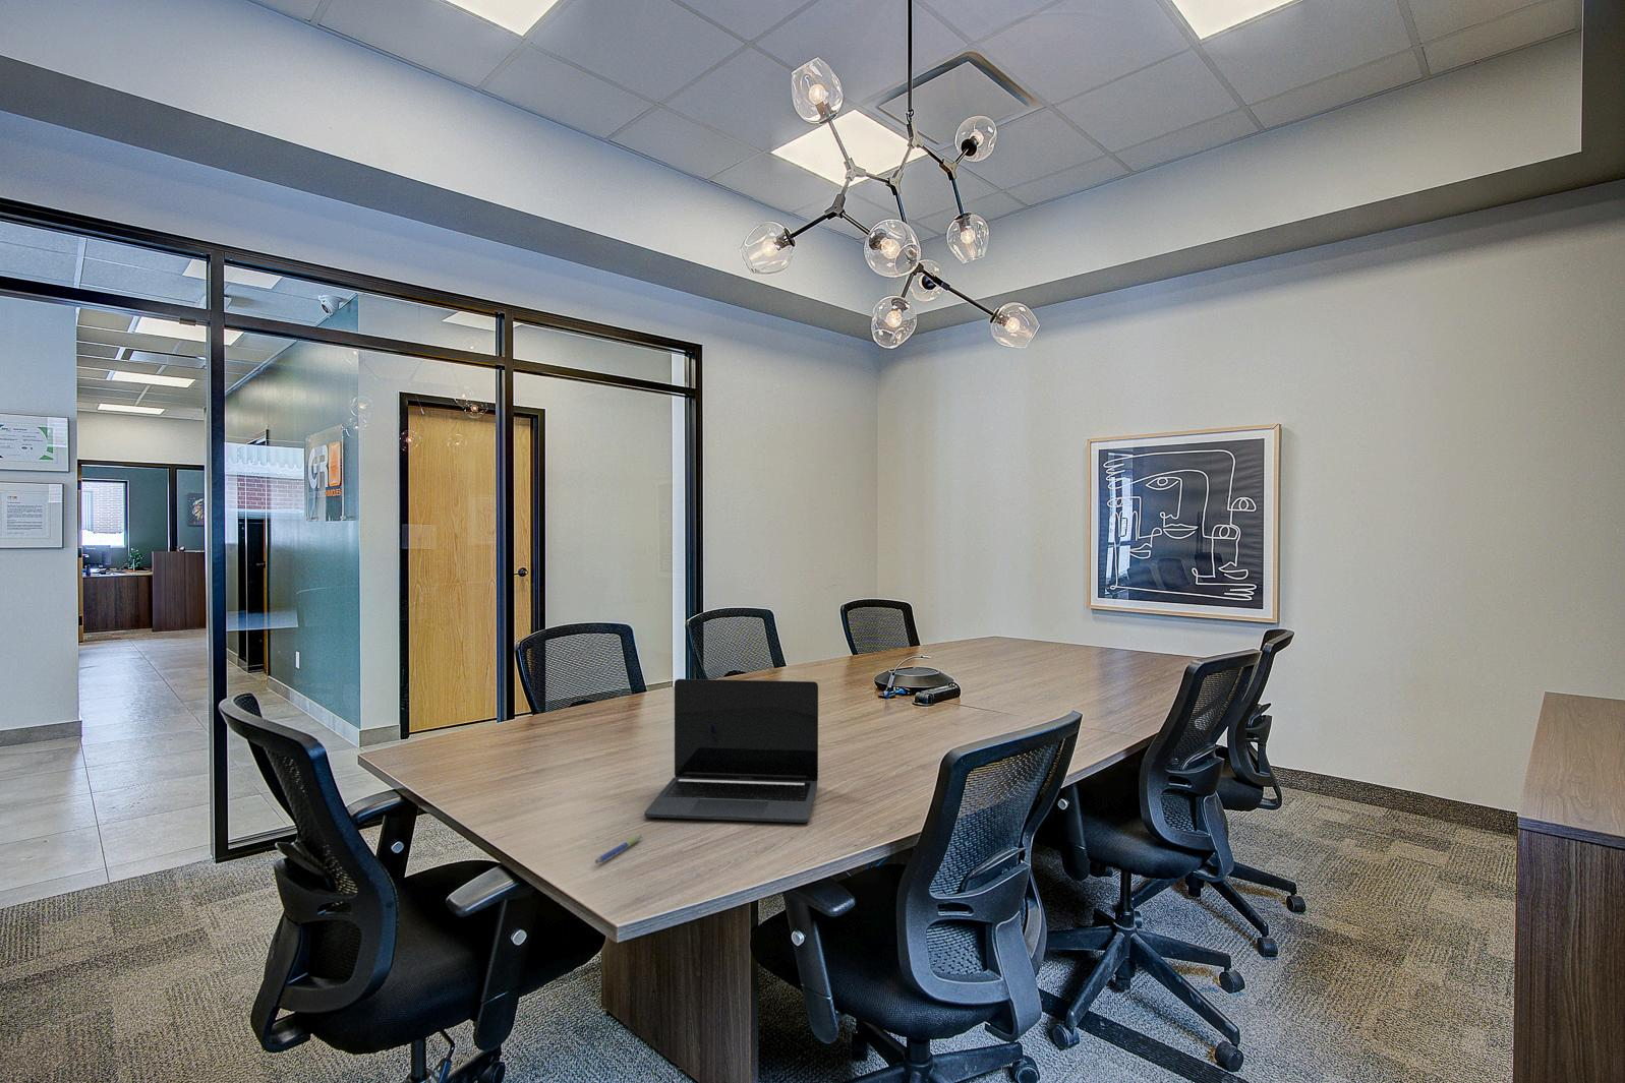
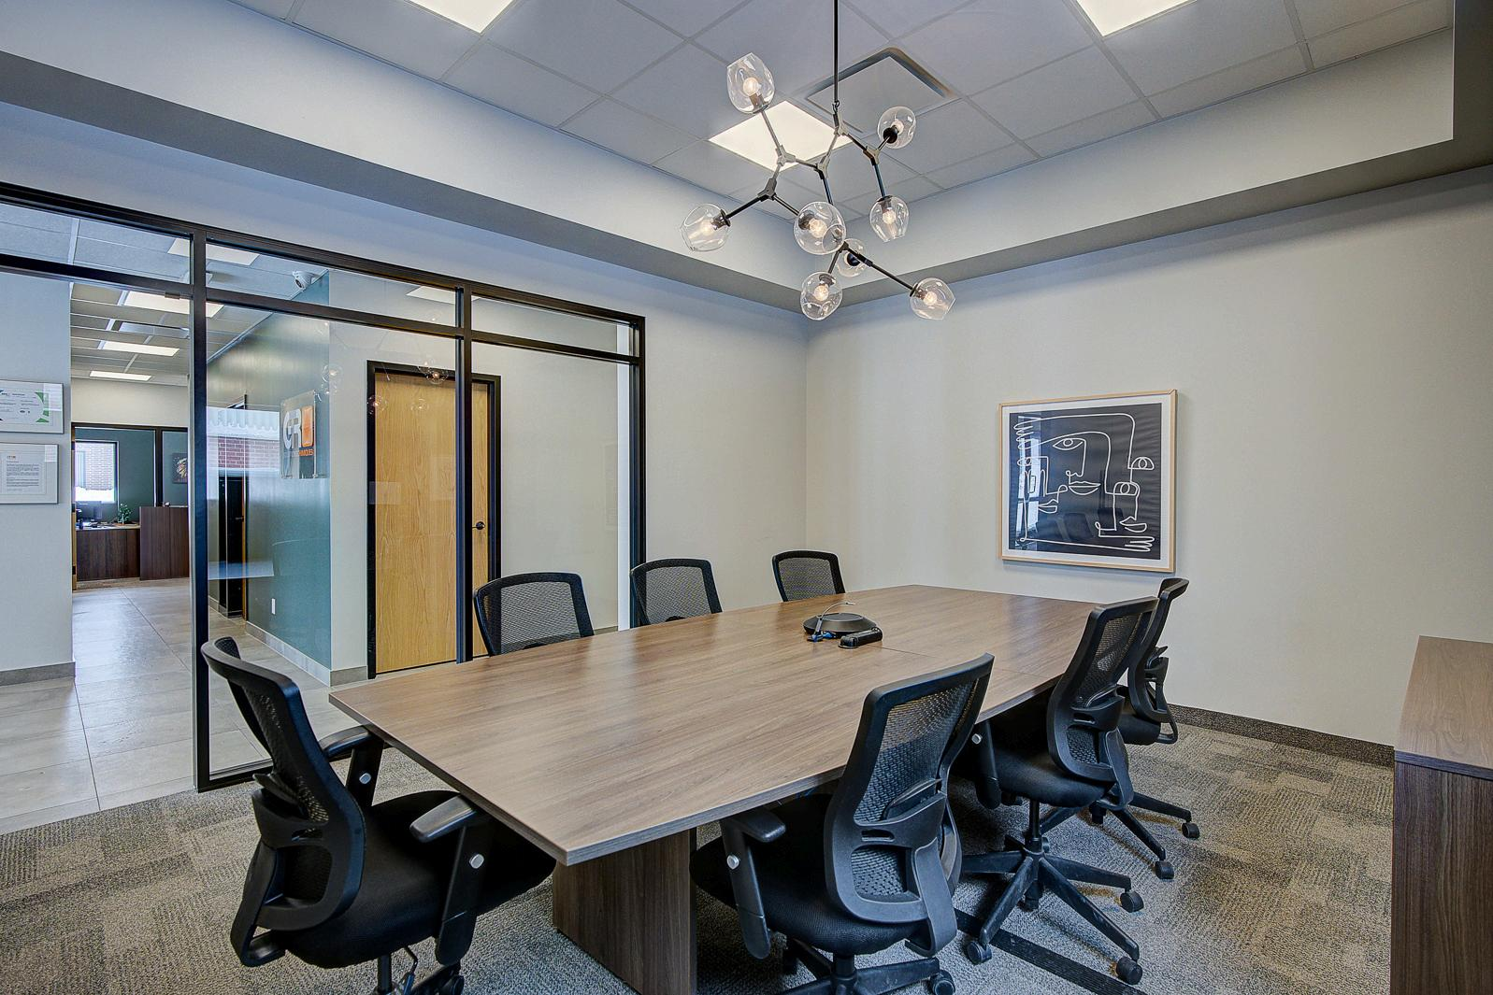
- laptop (735, 746)
- pen (620, 847)
